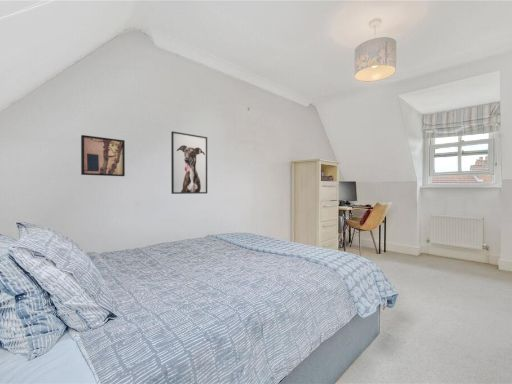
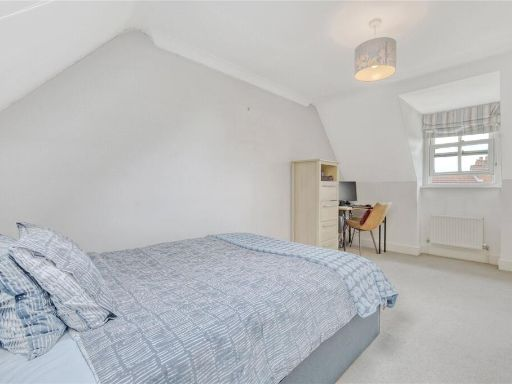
- wall art (103, 156)
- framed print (190, 164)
